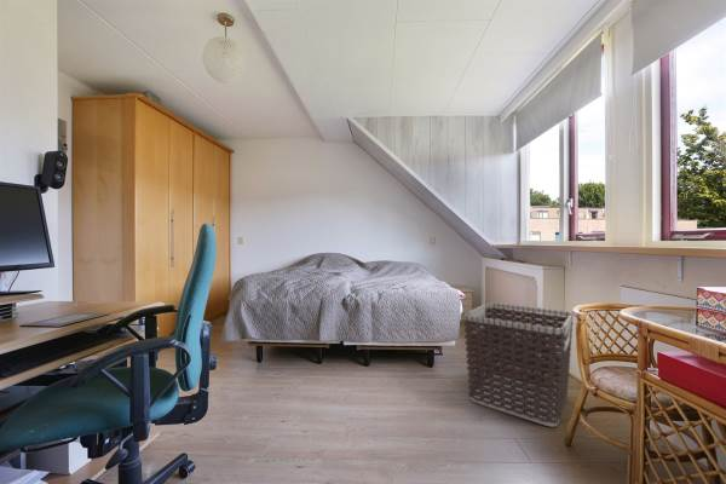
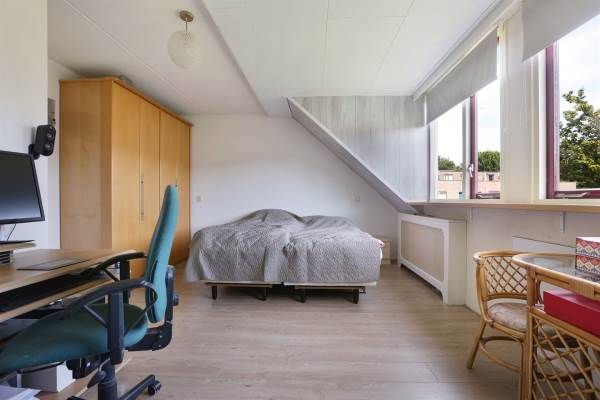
- clothes hamper (518, 355)
